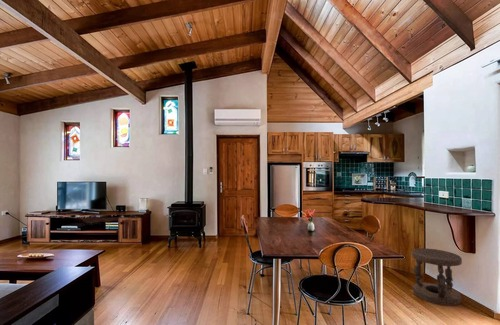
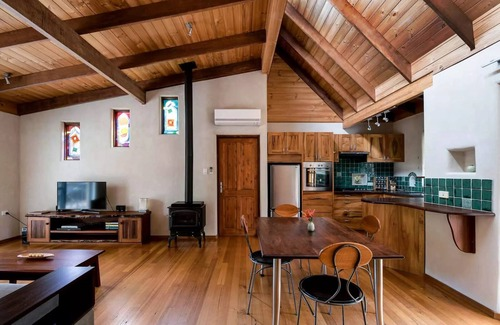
- stool (437, 275)
